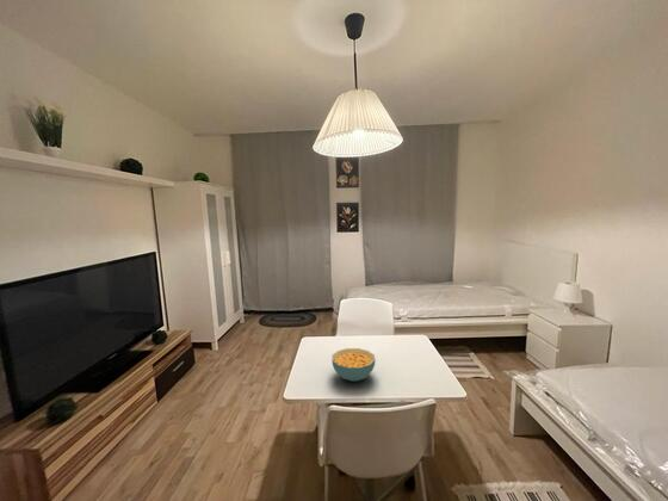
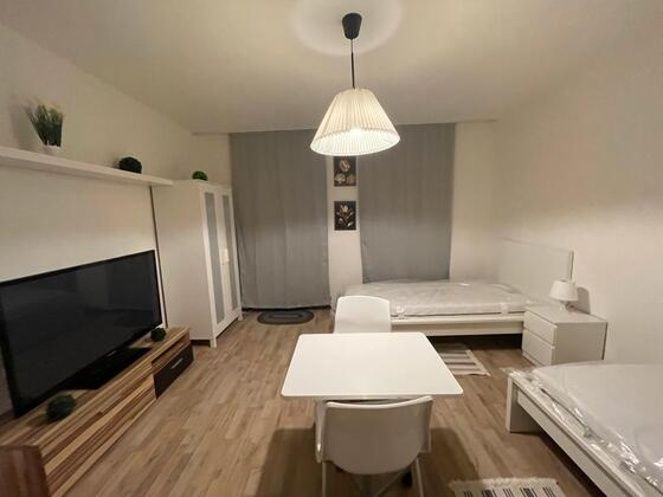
- cereal bowl (353, 367)
